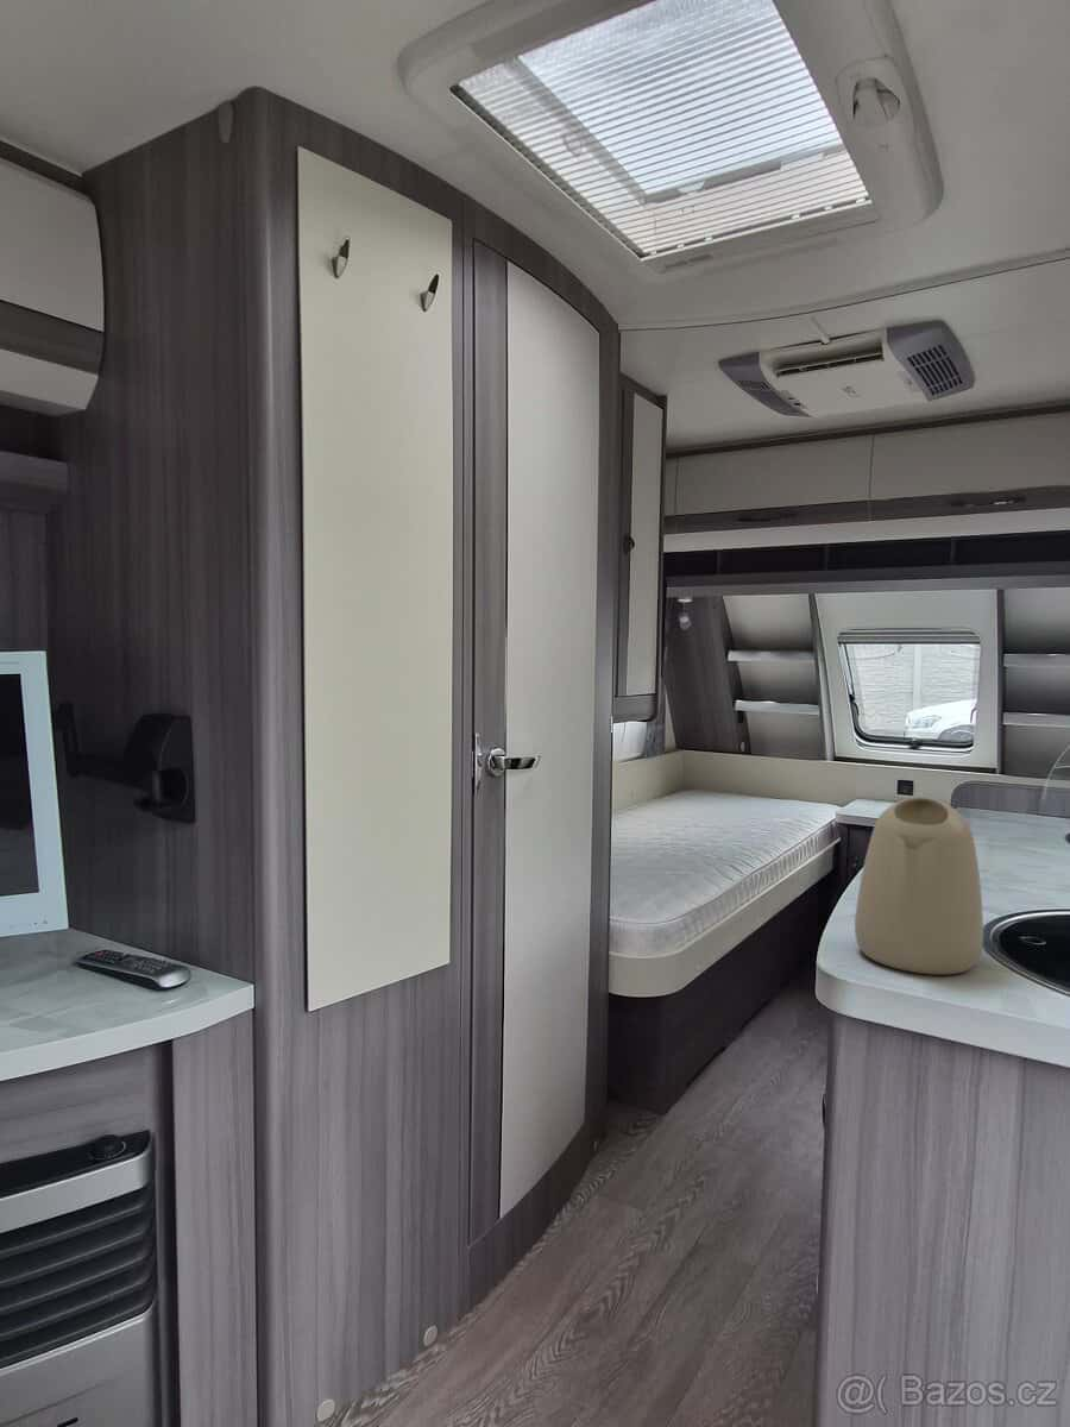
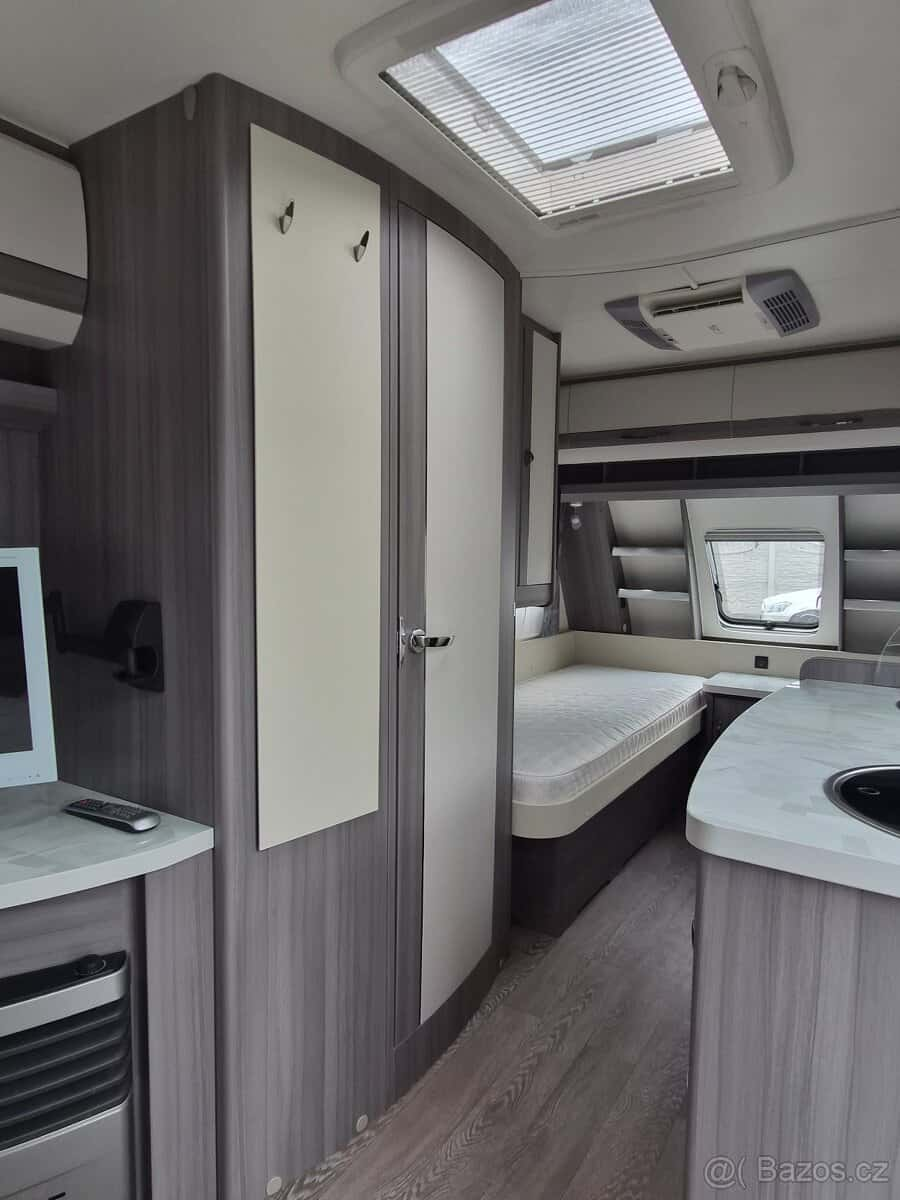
- kettle (919, 876)
